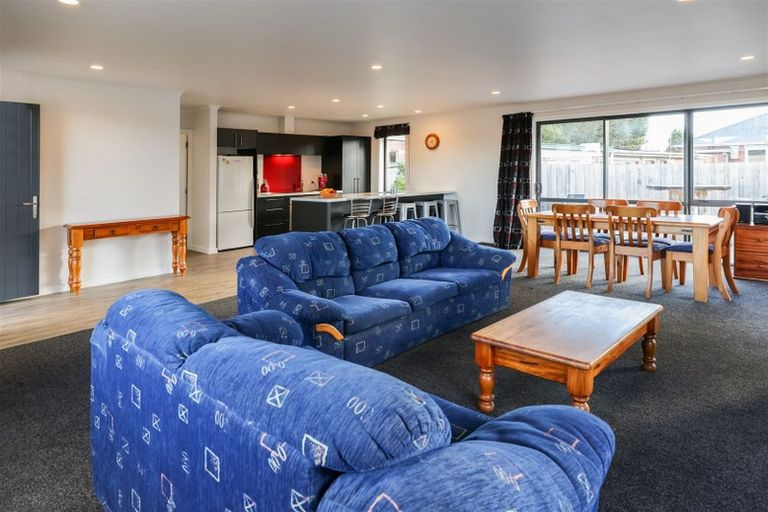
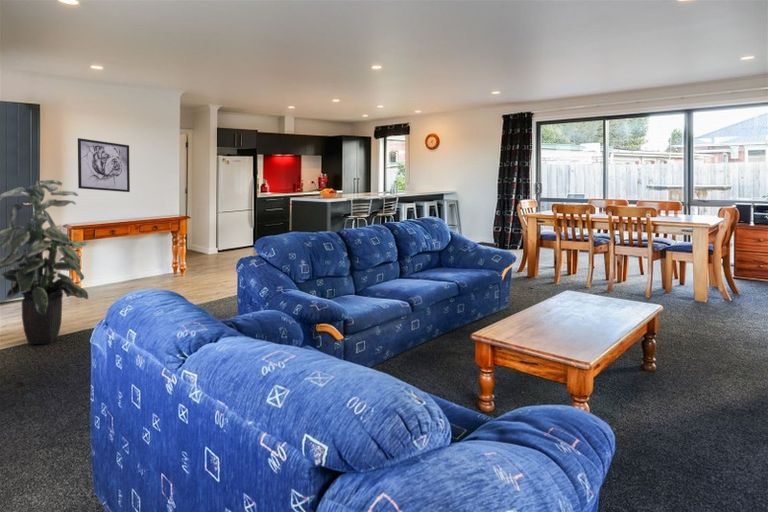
+ wall art (104, 166)
+ indoor plant (45, 261)
